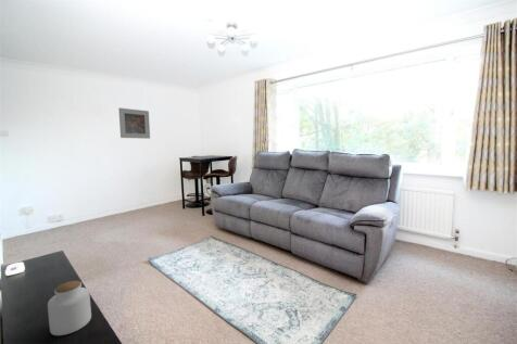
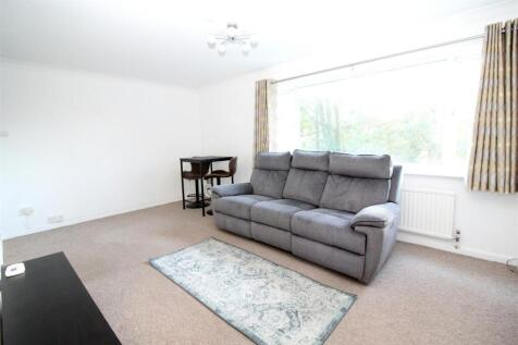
- jar (67, 305)
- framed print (135, 124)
